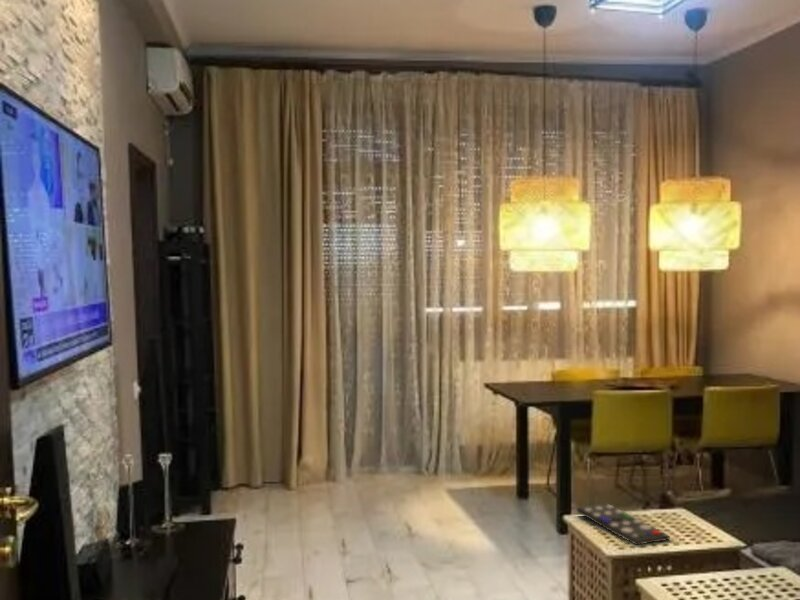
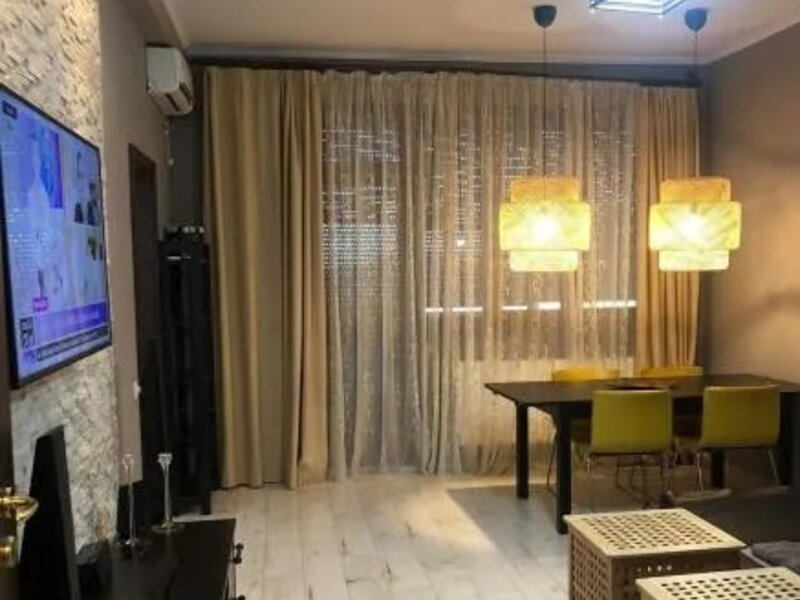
- remote control (620, 522)
